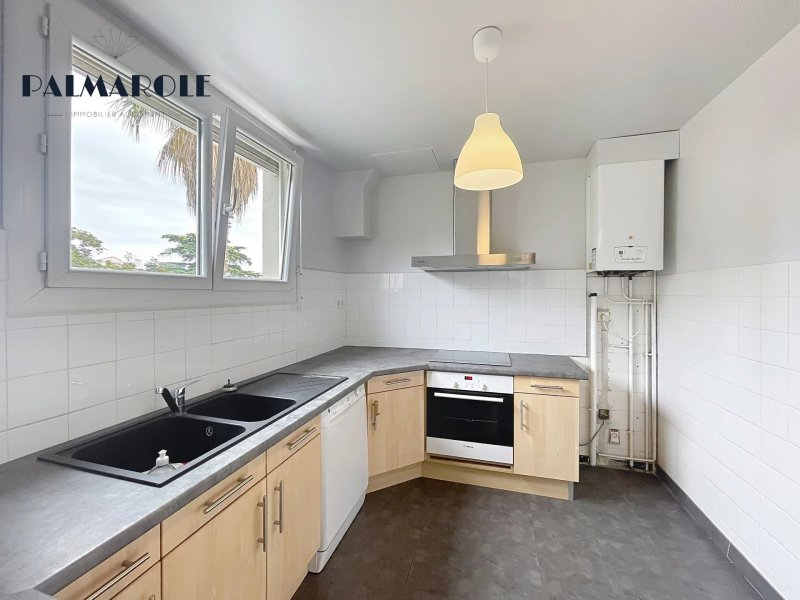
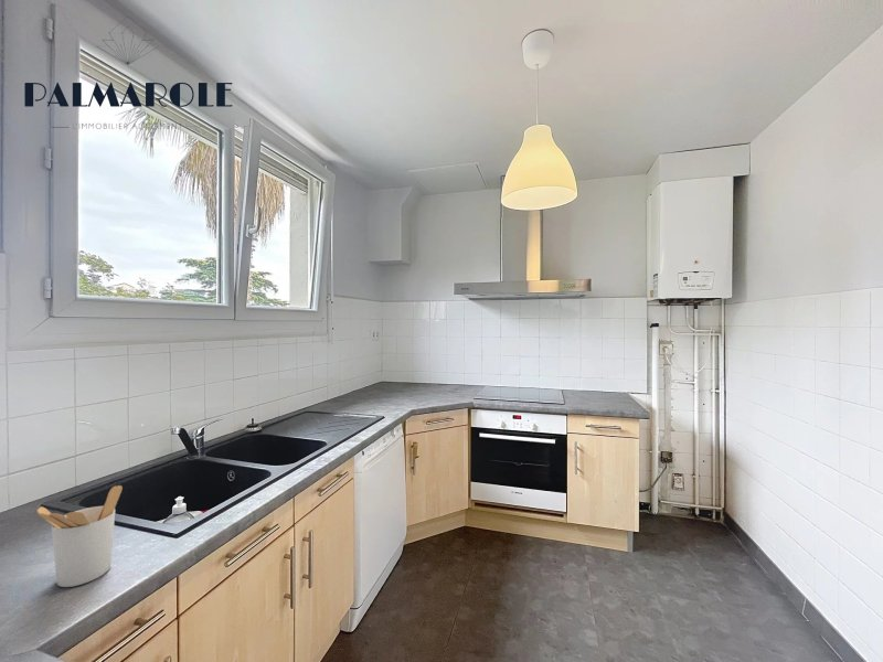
+ utensil holder (77, 537)
